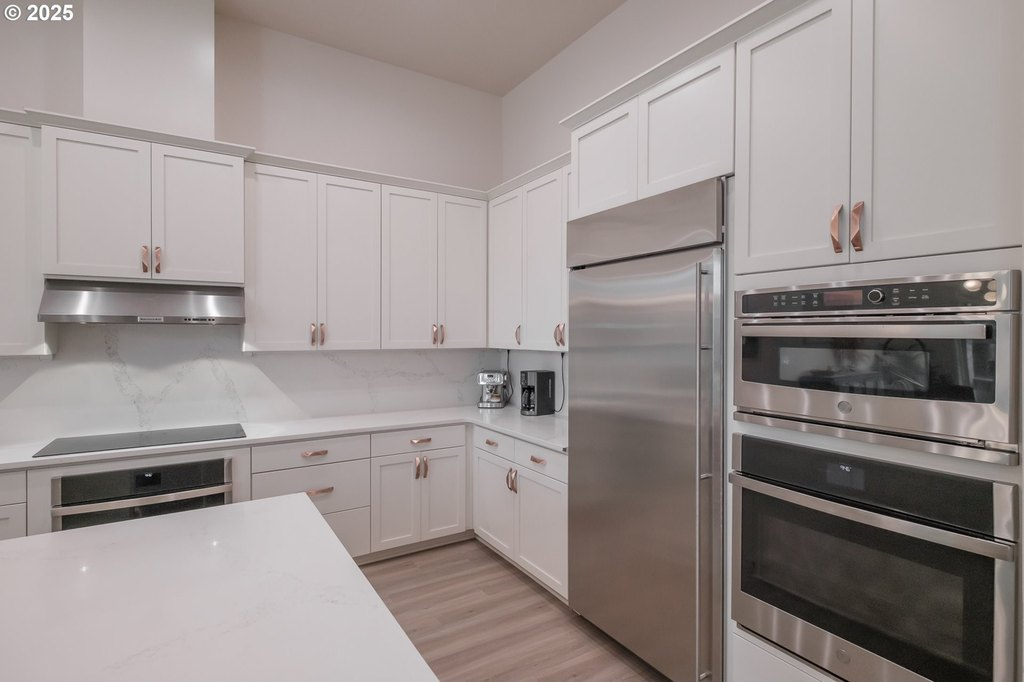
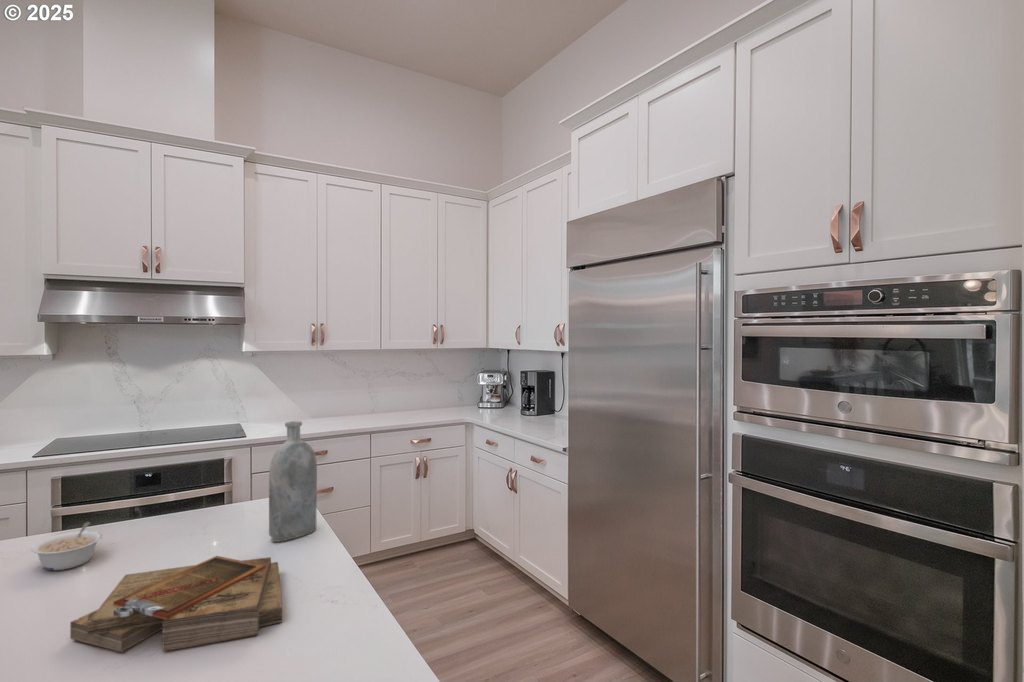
+ clipboard (202, 591)
+ legume (67, 548)
+ bottle (293, 478)
